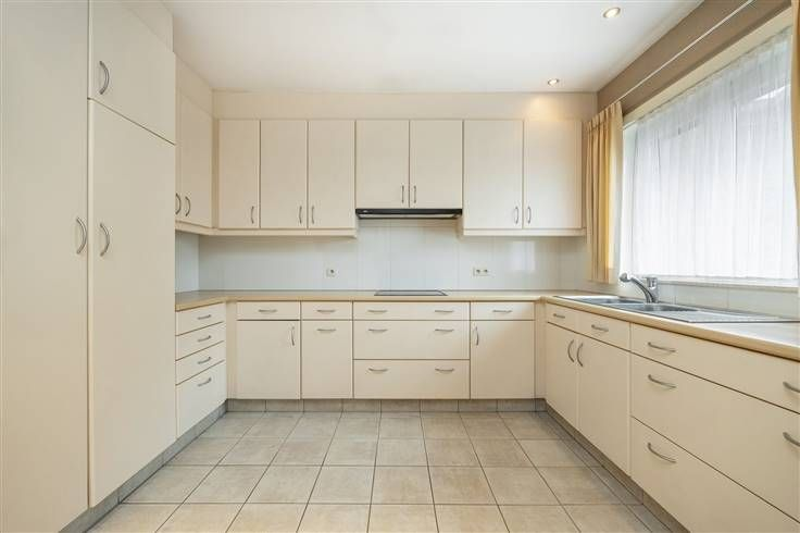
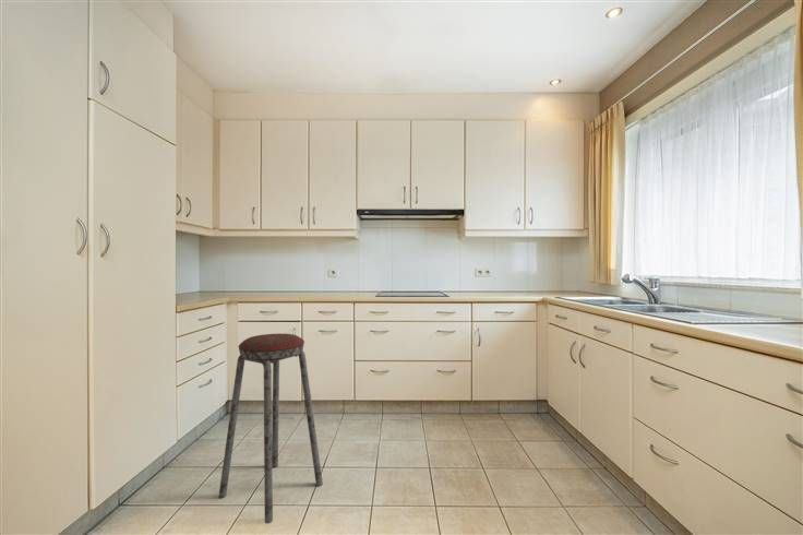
+ music stool (273, 413)
